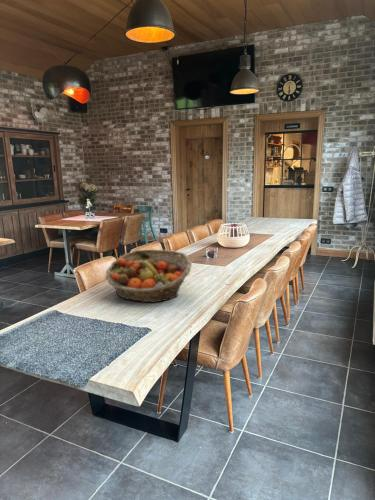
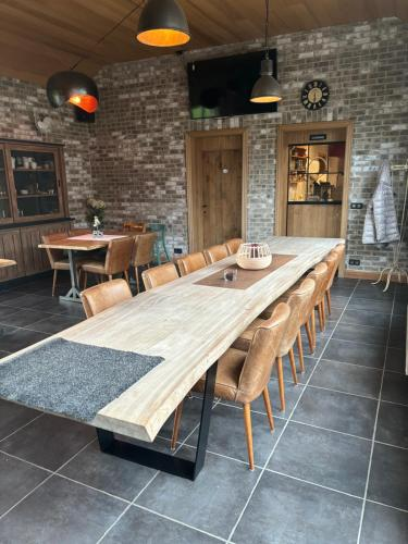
- fruit basket (148, 274)
